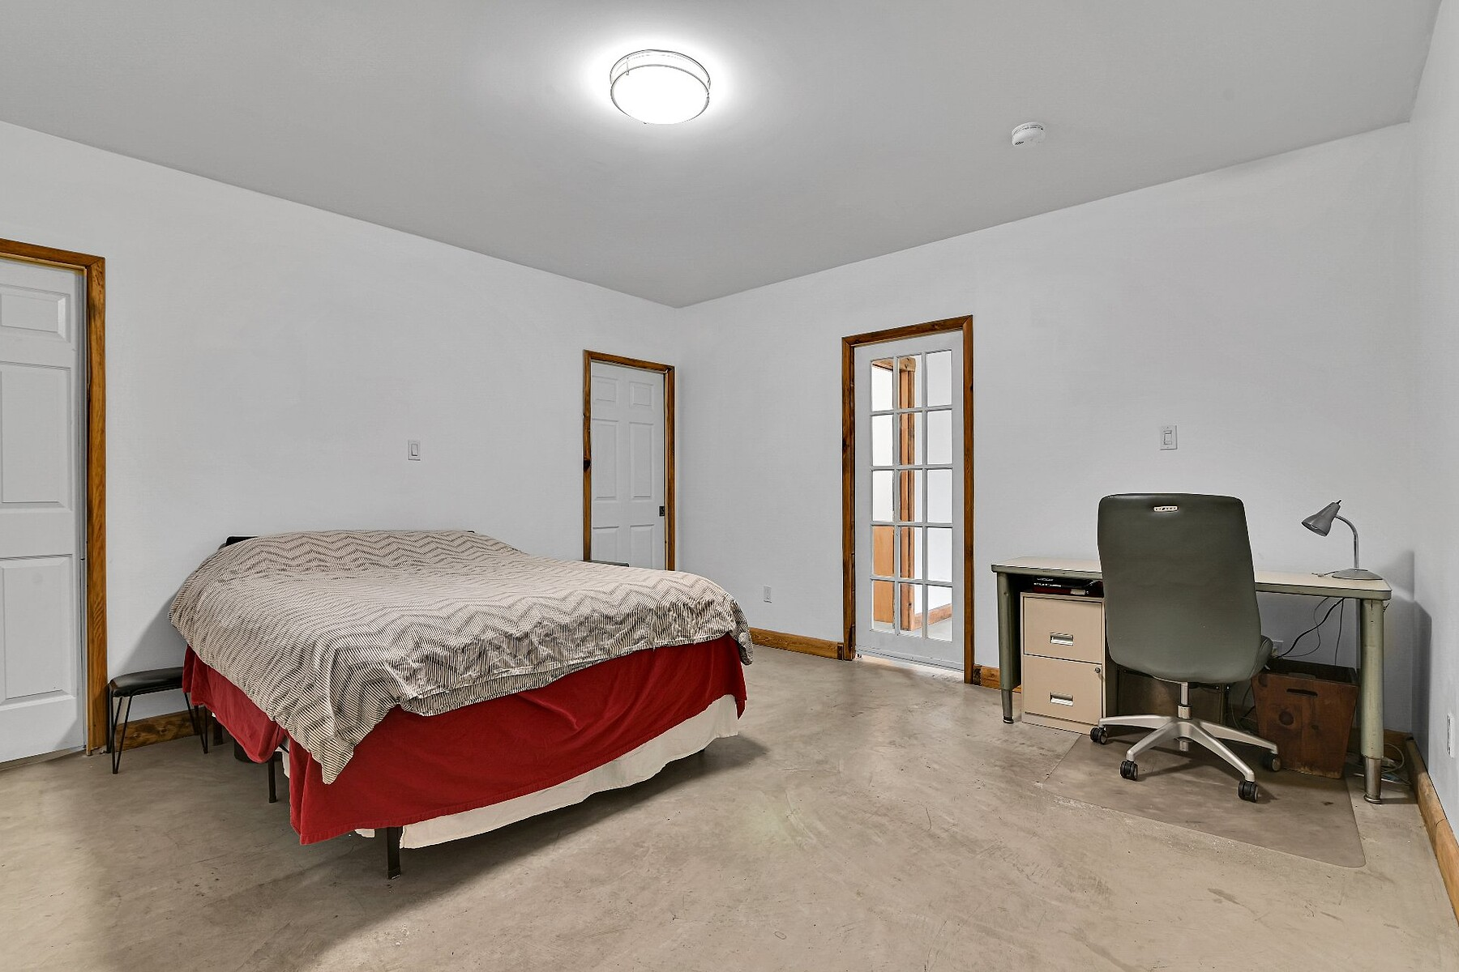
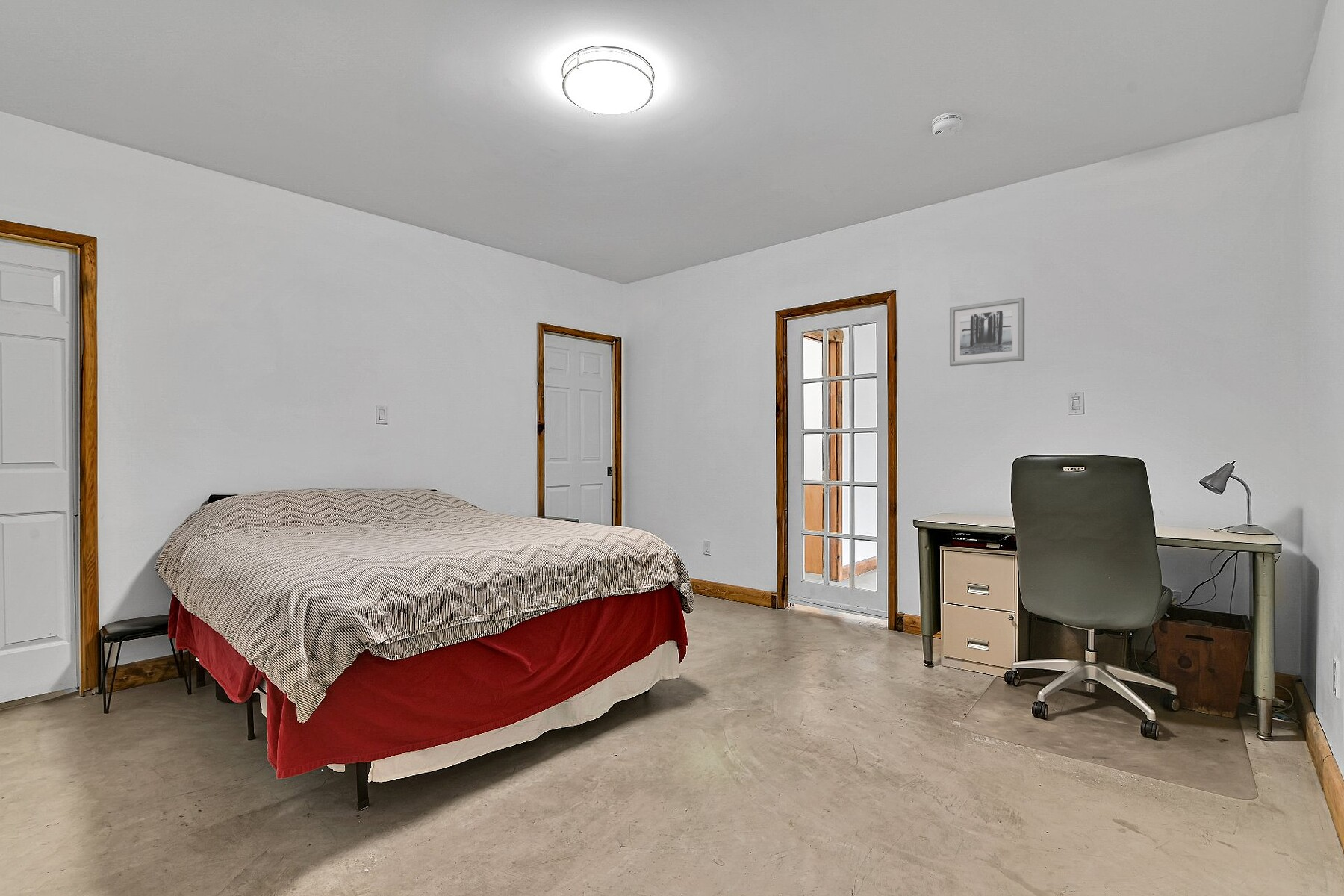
+ wall art (986, 333)
